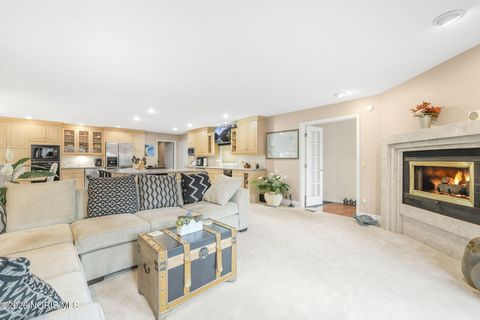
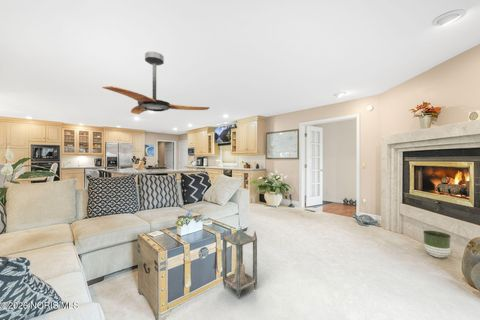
+ ceiling fan (155, 84)
+ lantern (239, 259)
+ planter (436, 245)
